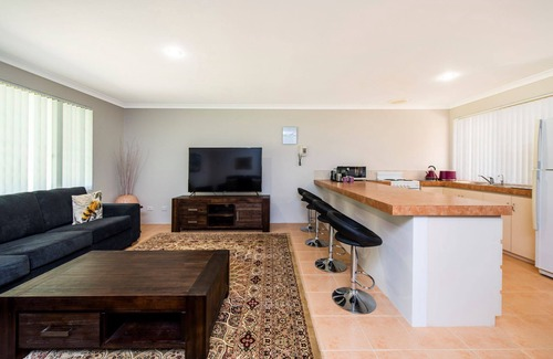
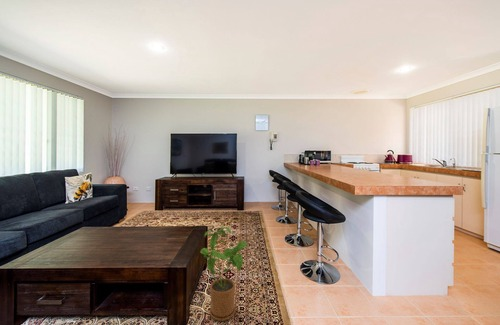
+ house plant (225, 270)
